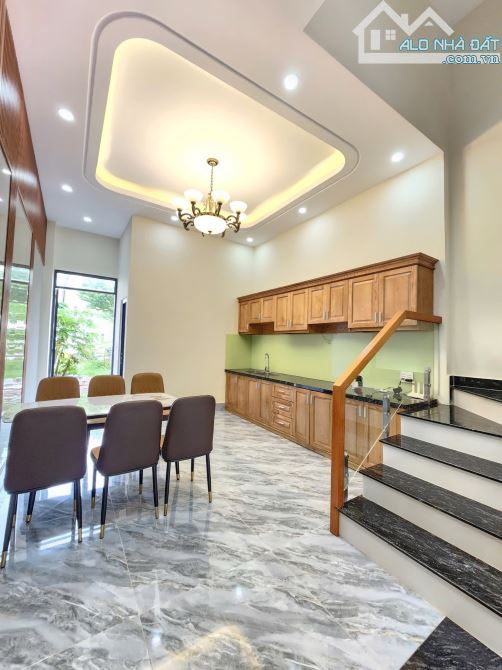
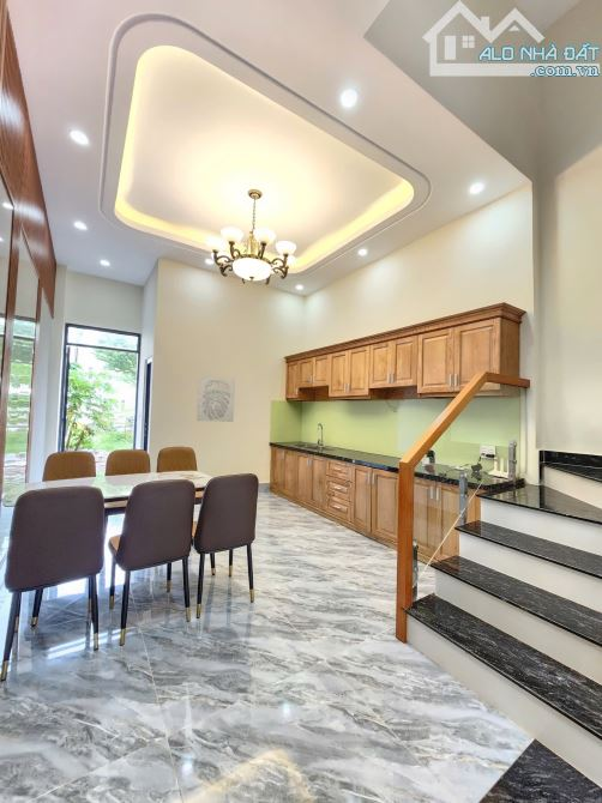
+ wall art (216, 399)
